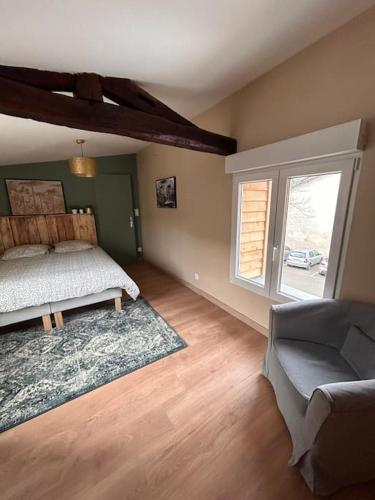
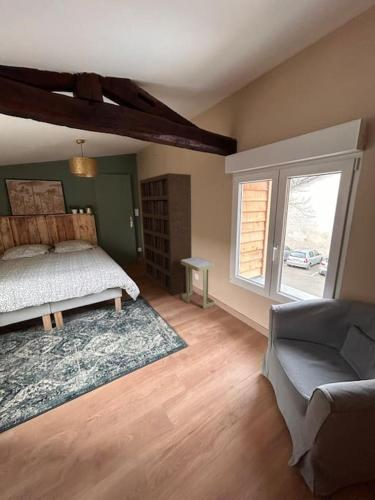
+ bookcase (164, 232)
+ side table (192, 282)
